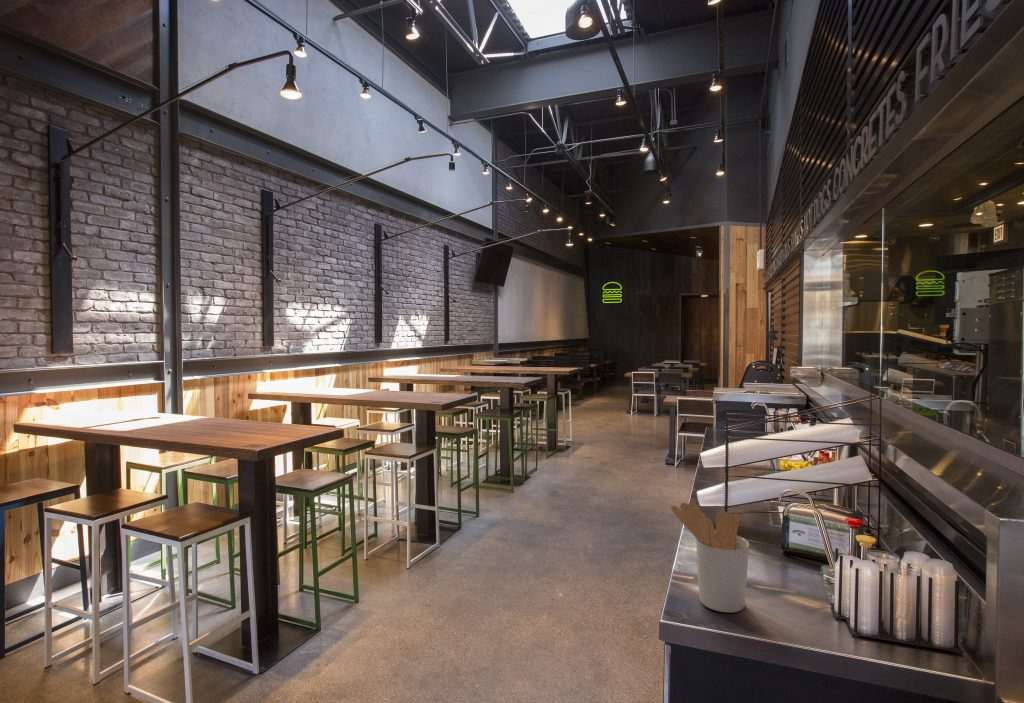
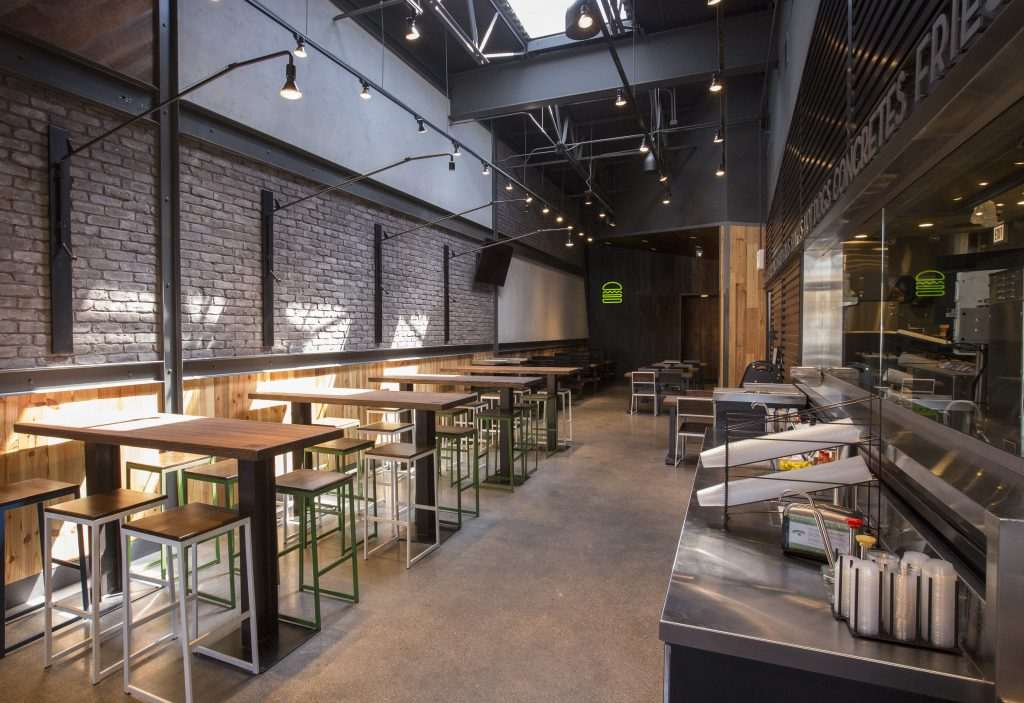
- utensil holder (709, 552)
